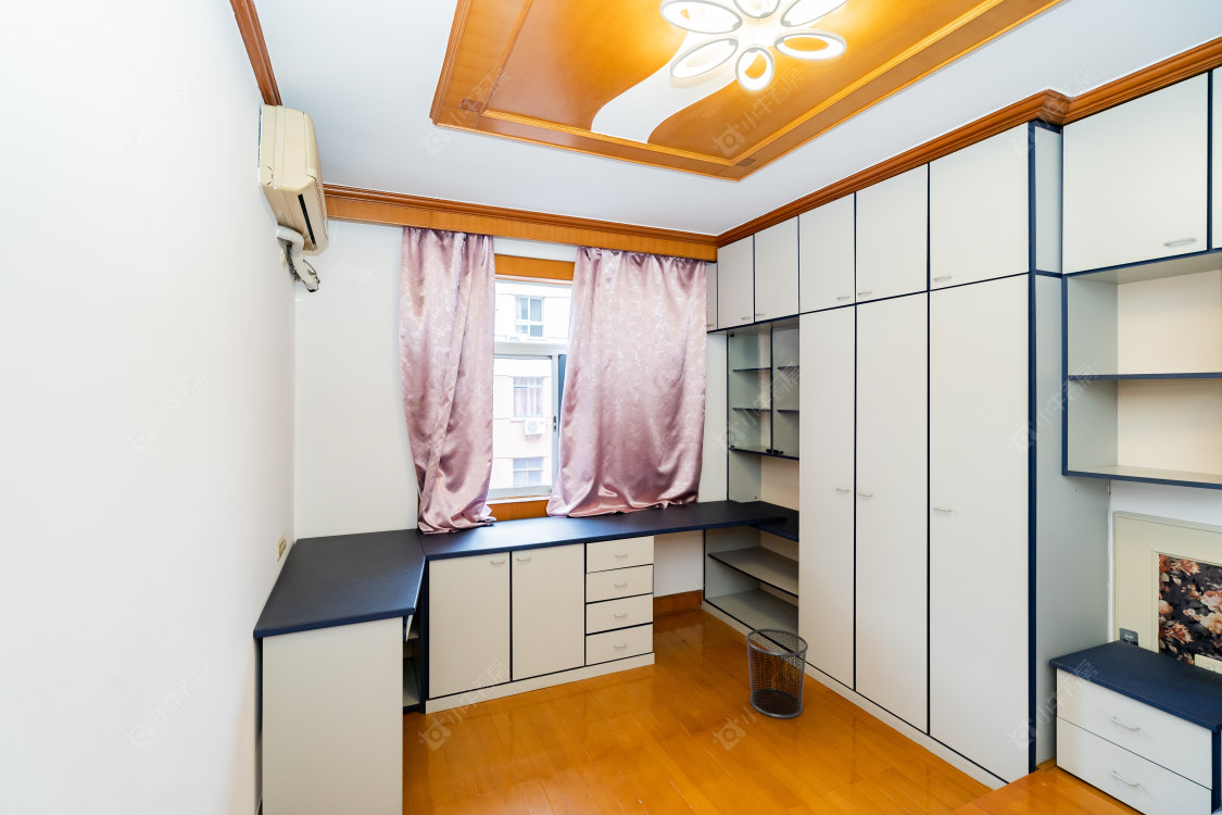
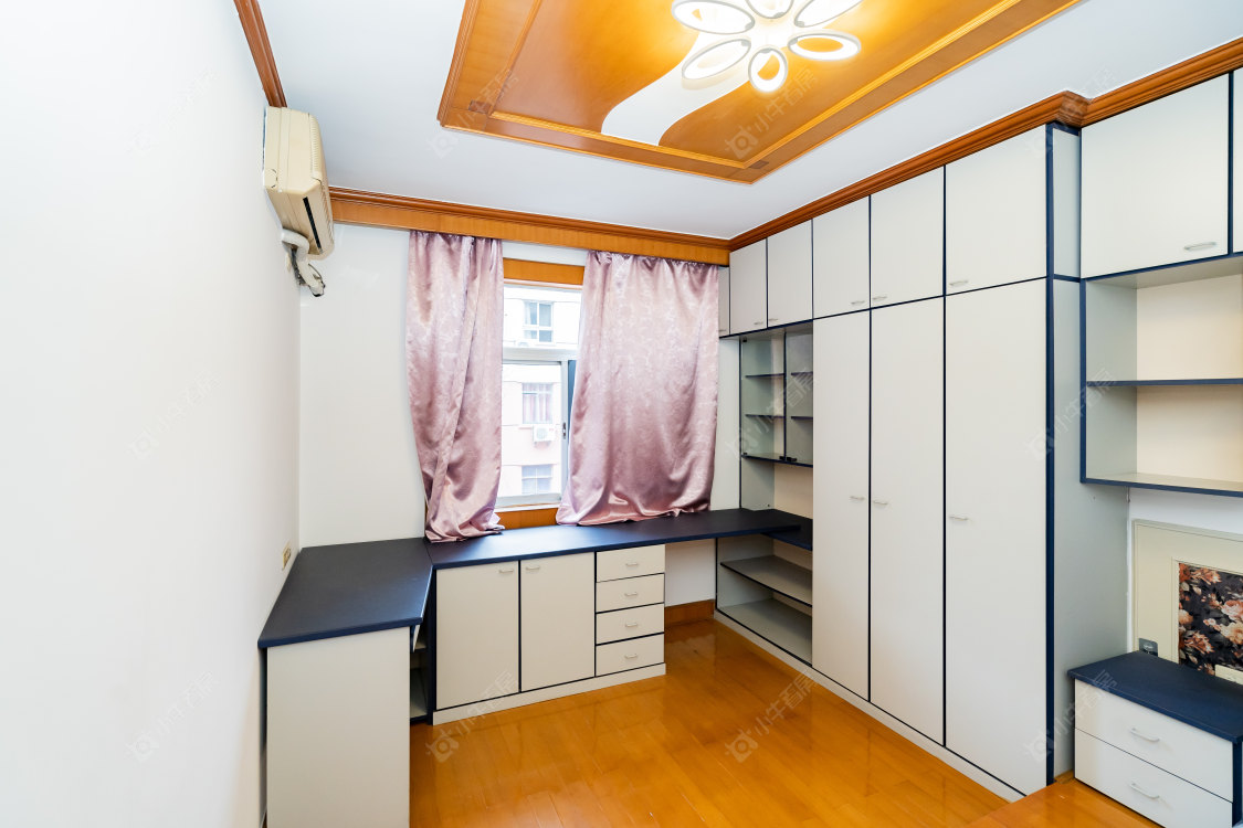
- waste bin (776, 672)
